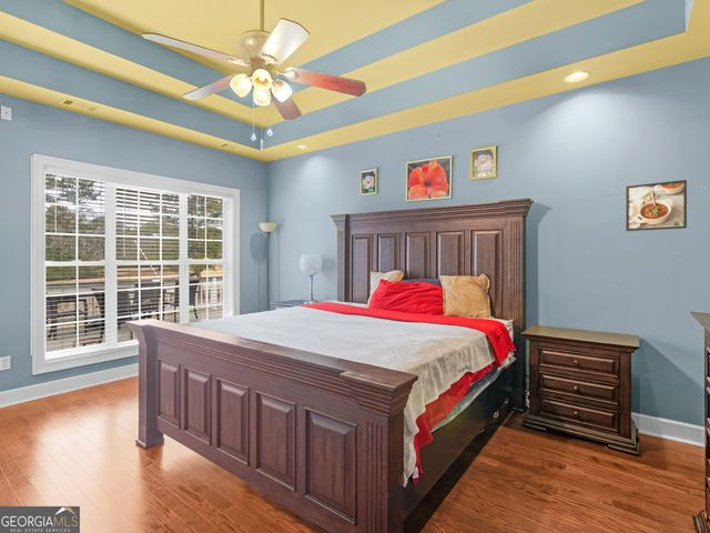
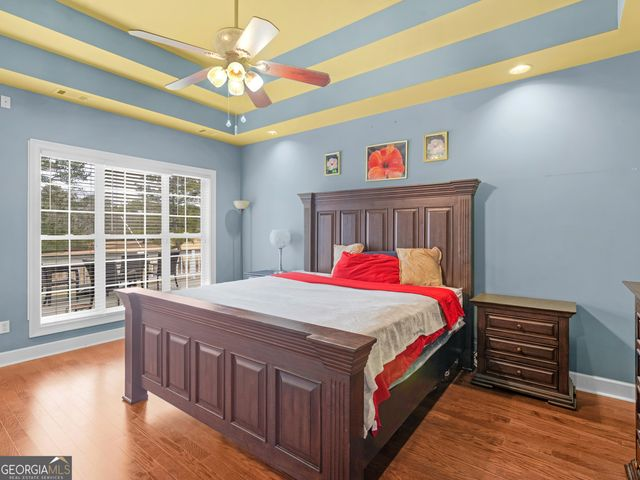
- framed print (655, 207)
